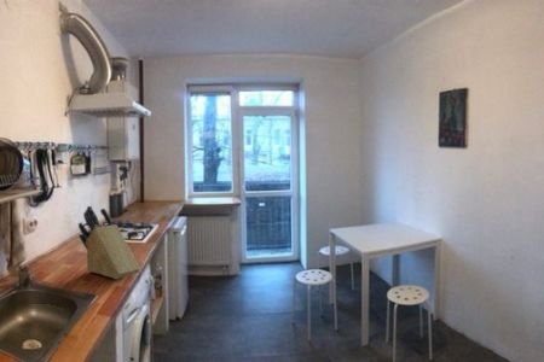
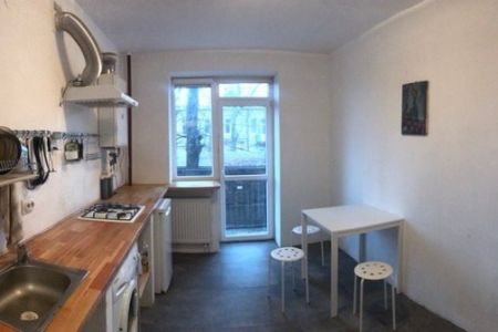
- knife block (106, 239)
